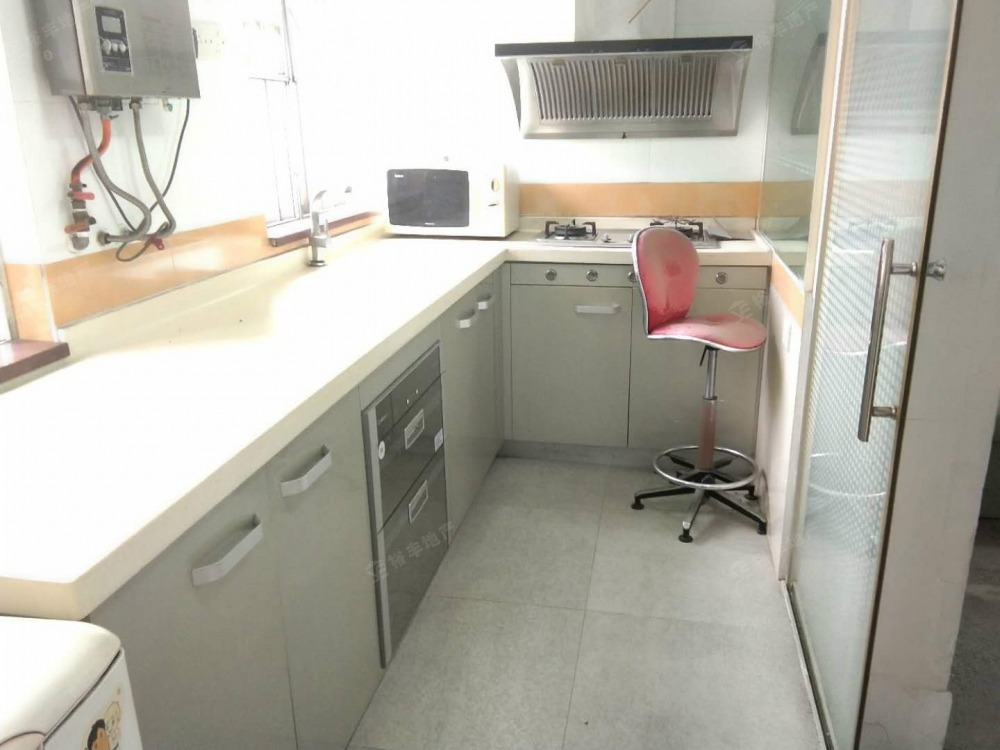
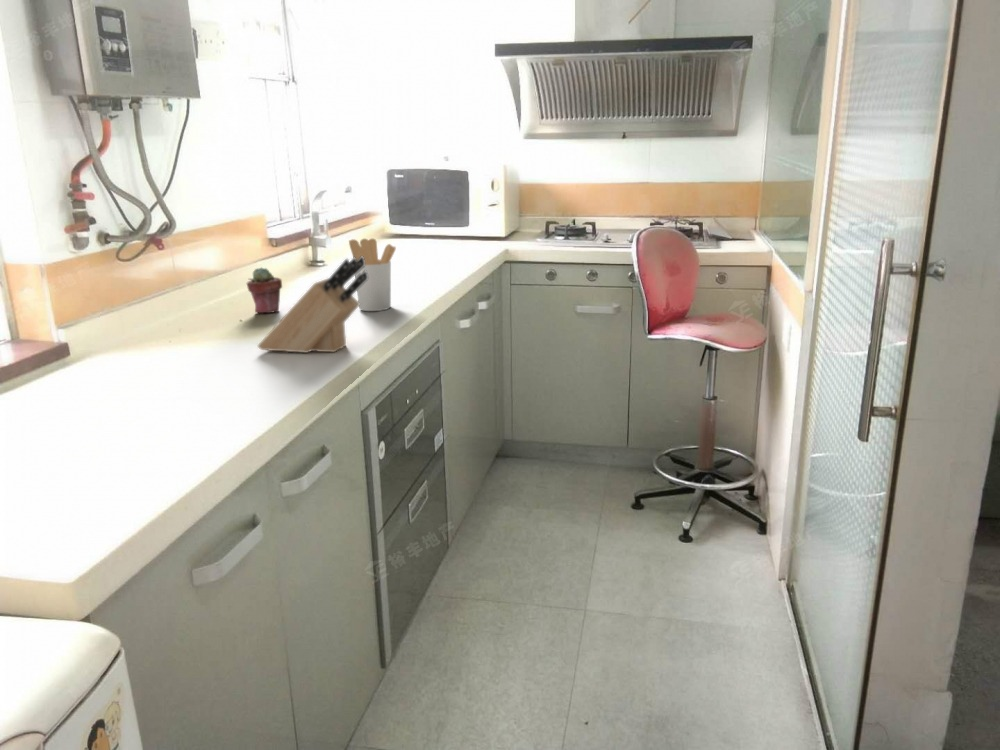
+ potted succulent (265, 289)
+ knife block (314, 302)
+ utensil holder (370, 272)
